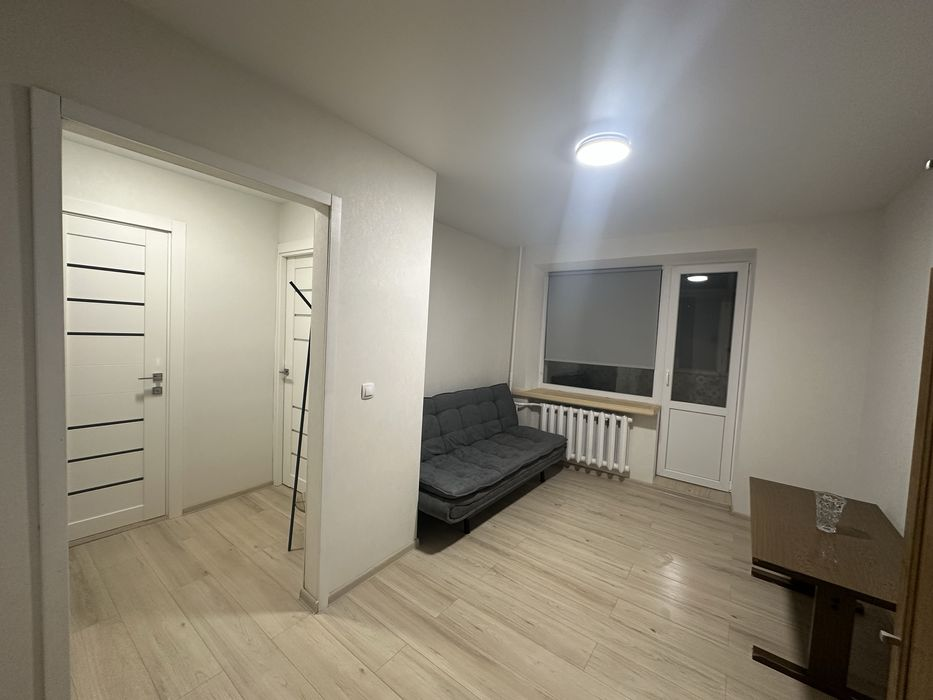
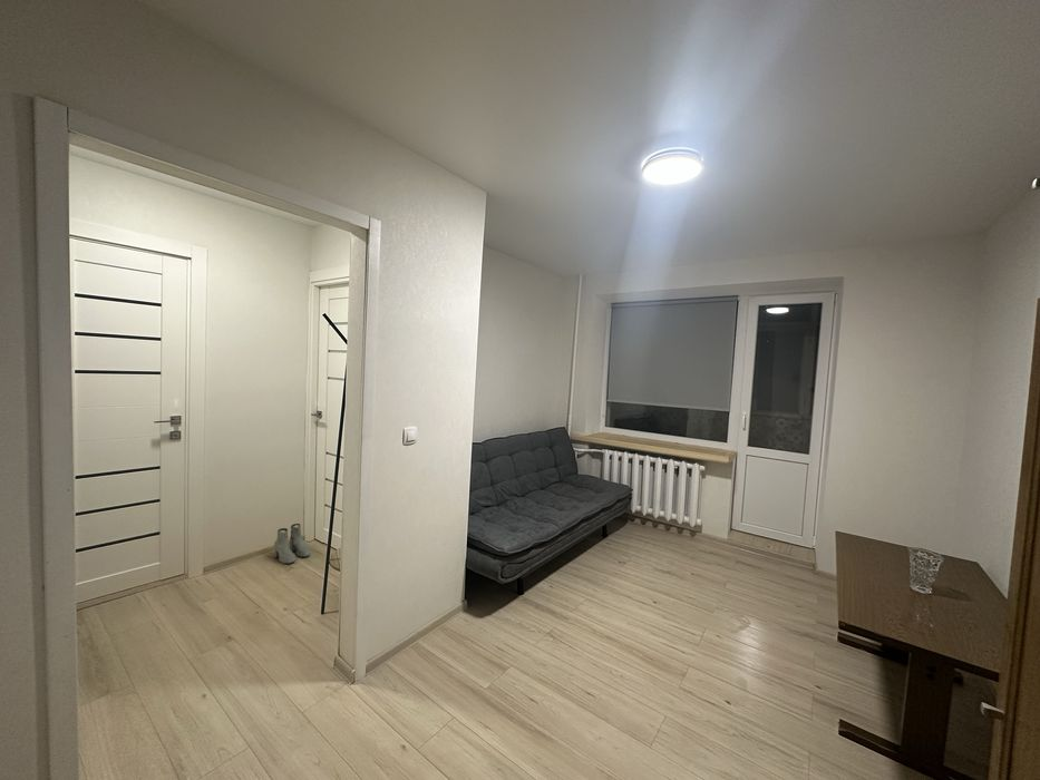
+ boots (292, 542)
